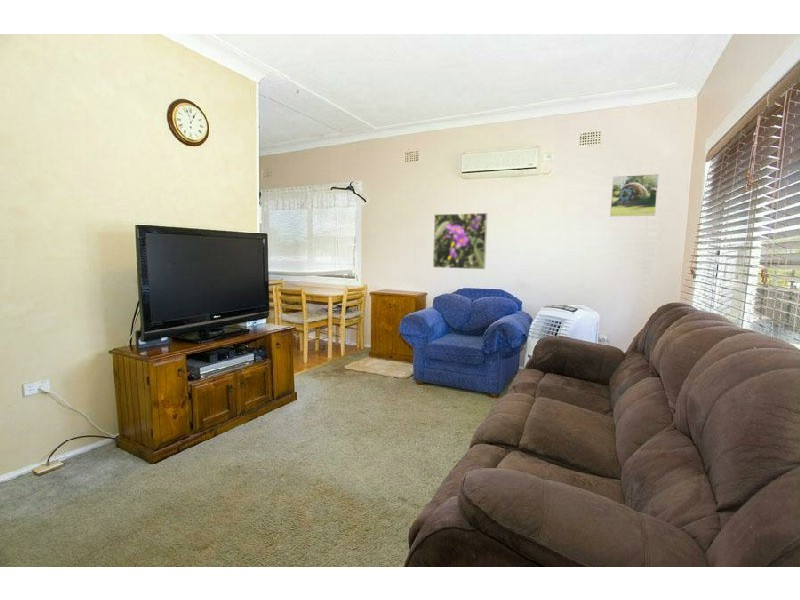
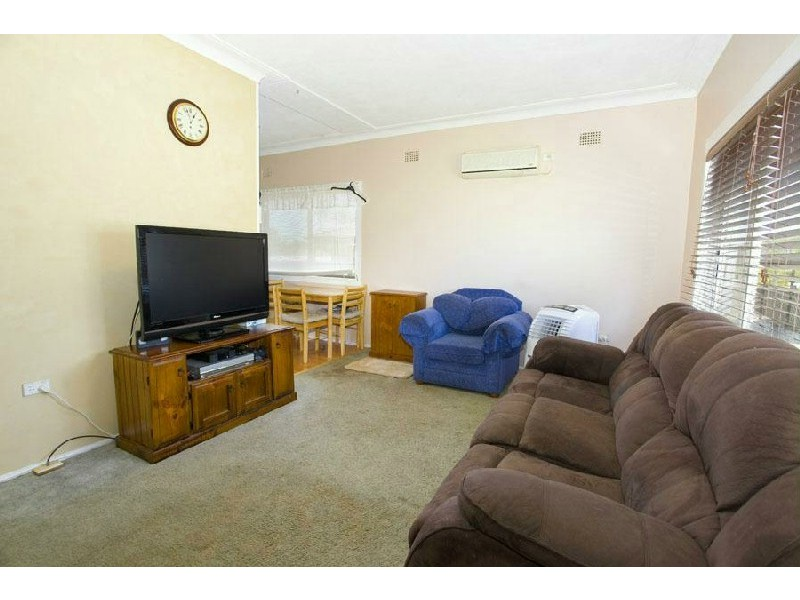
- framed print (633, 195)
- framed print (459, 241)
